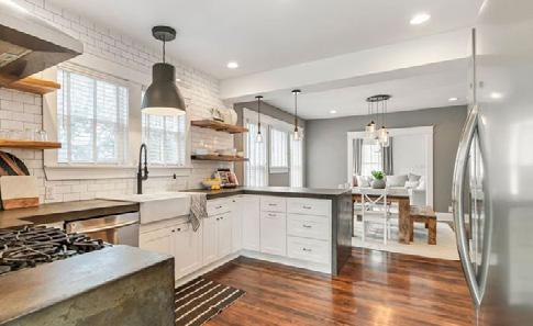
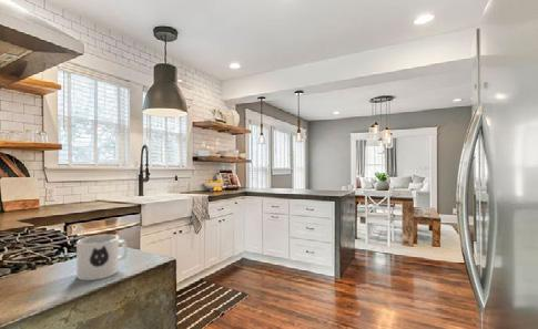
+ mug (101, 254)
